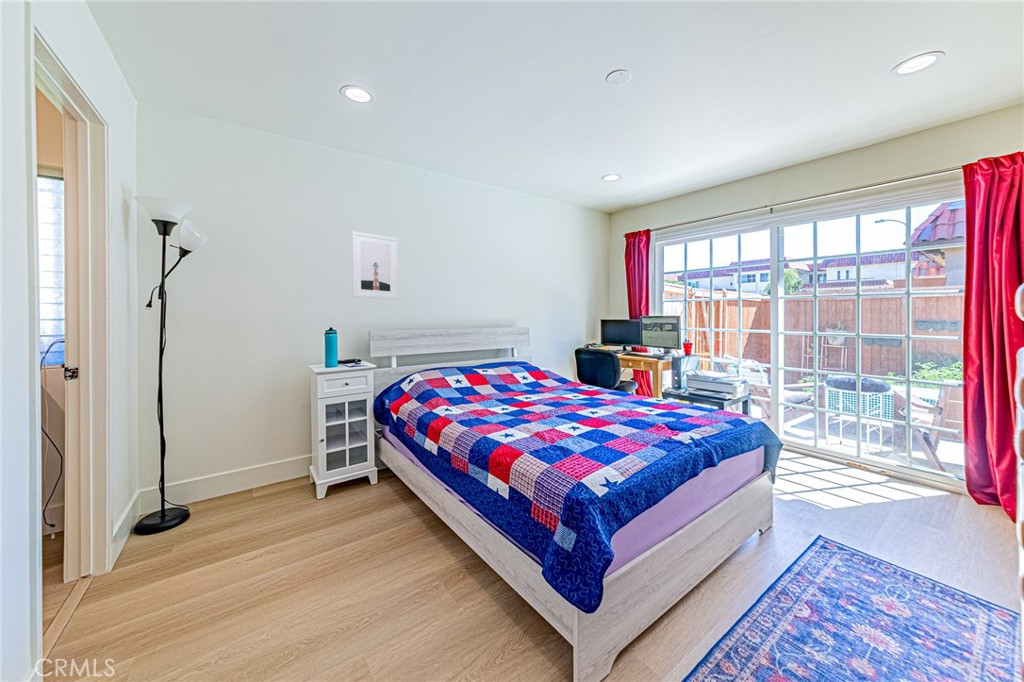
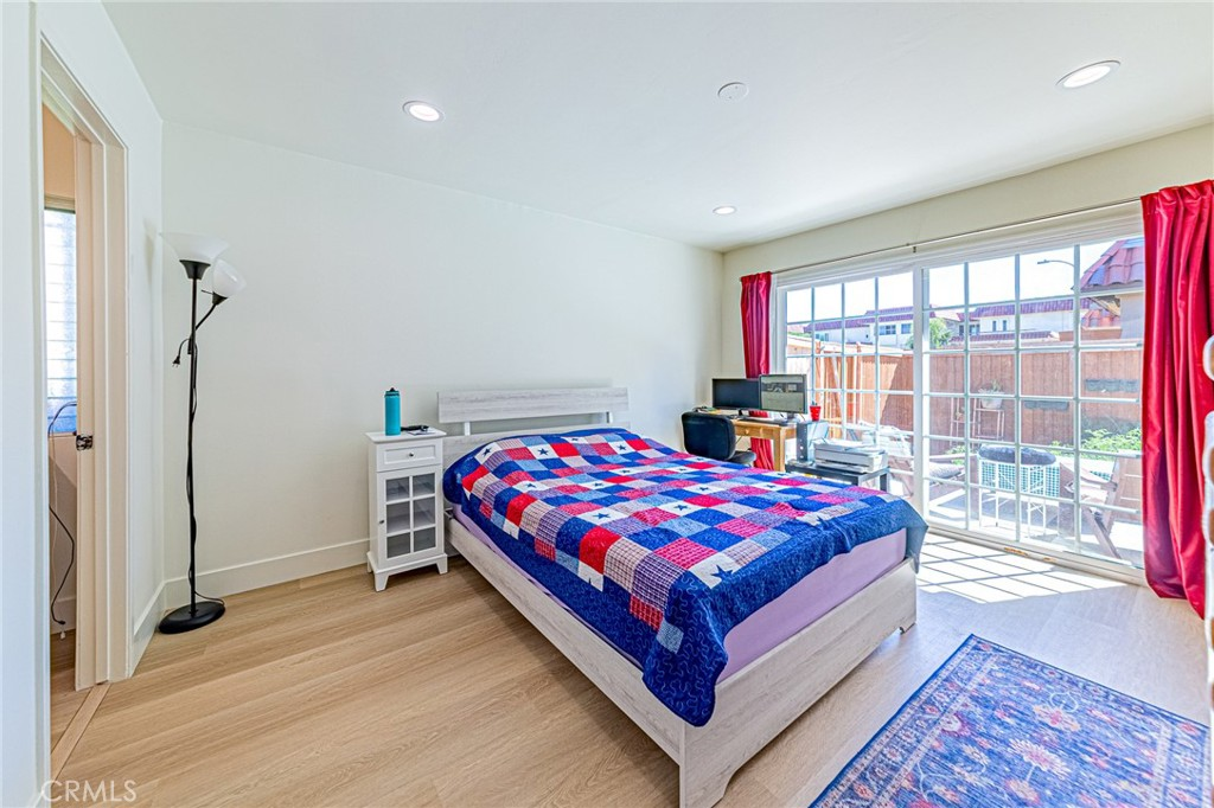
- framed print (375, 266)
